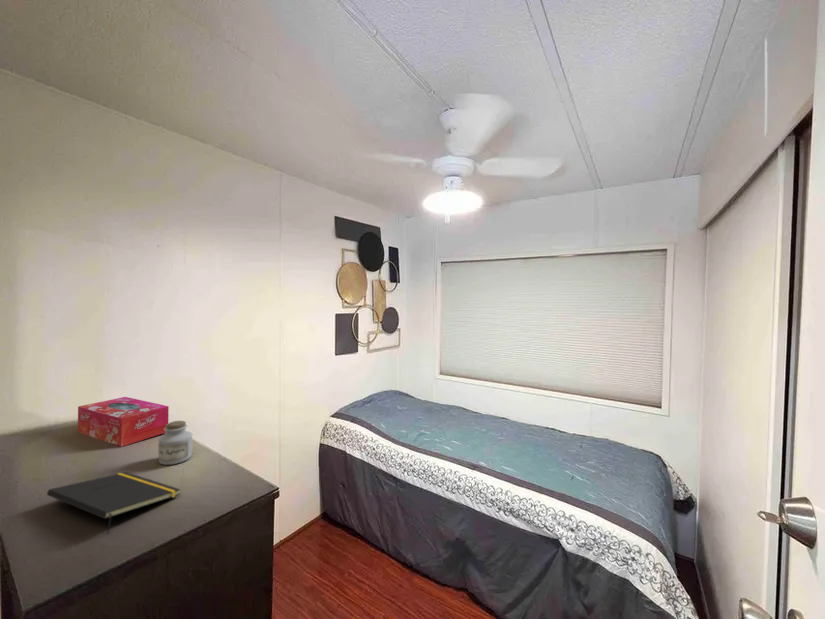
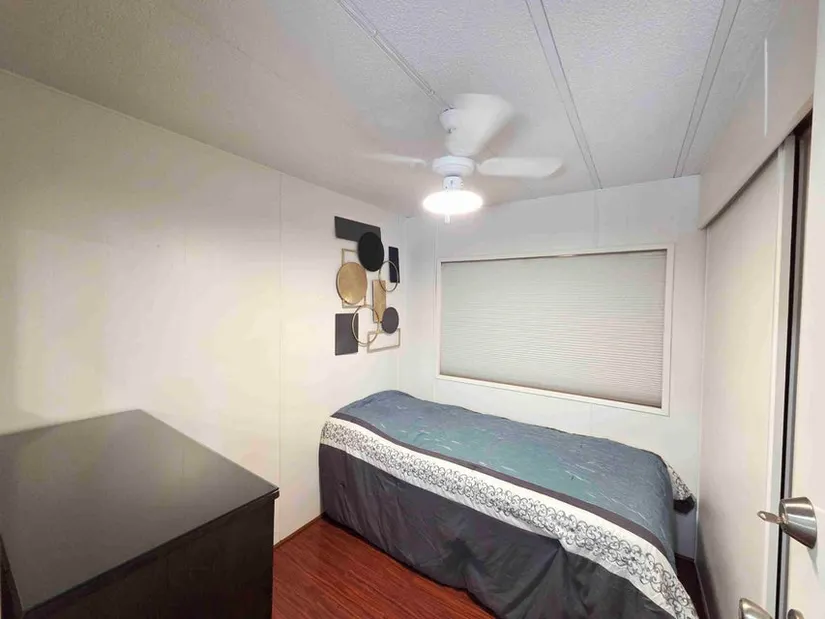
- jar (175, 440)
- notepad (116, 492)
- tissue box (123, 419)
